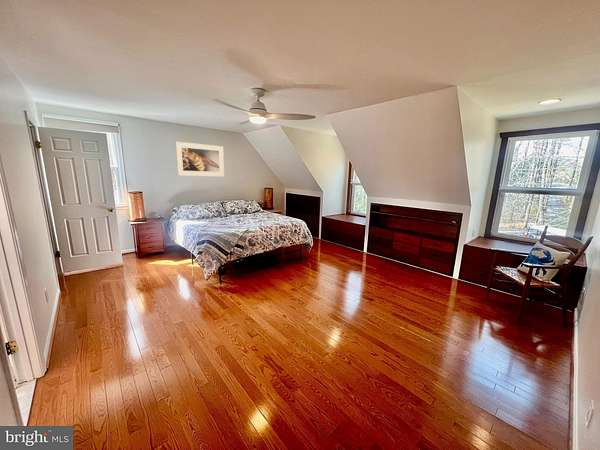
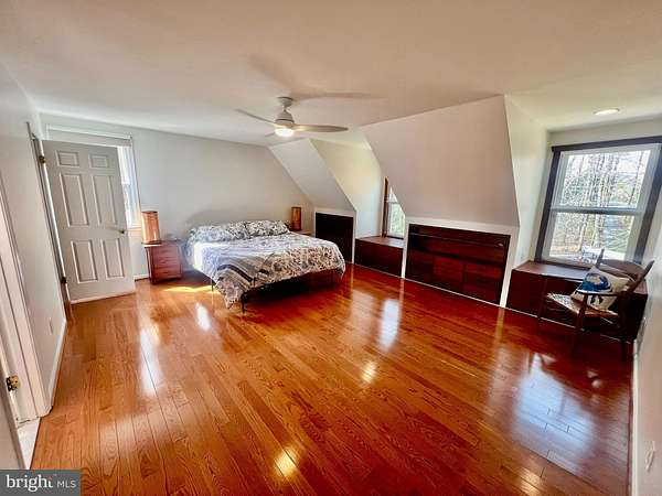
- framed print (201, 160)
